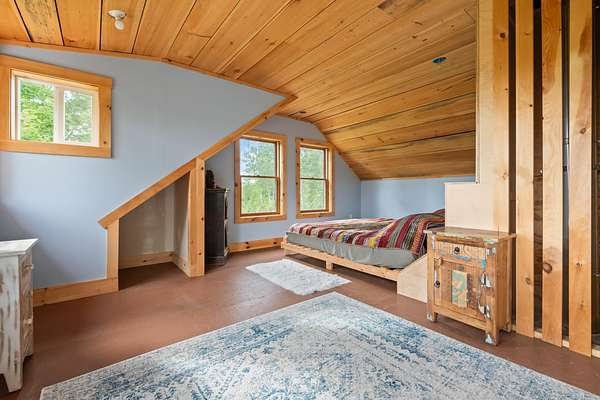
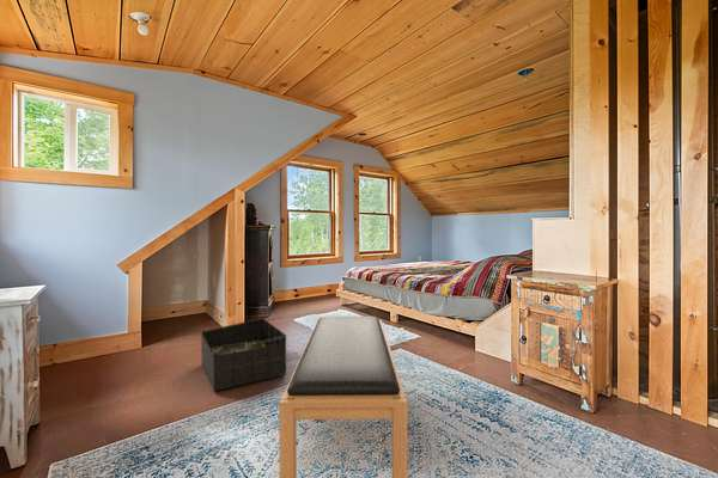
+ bench (347, 378)
+ storage bin (242, 349)
